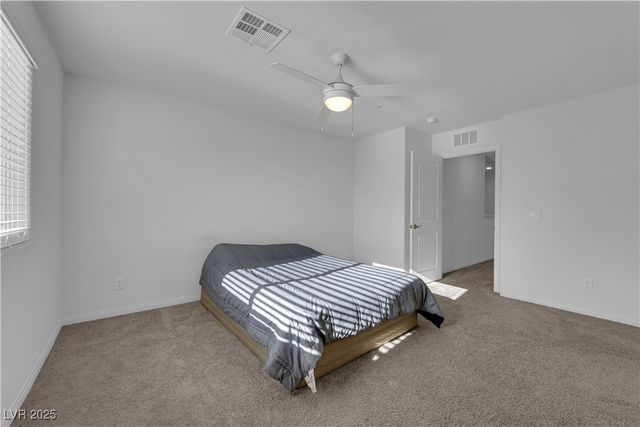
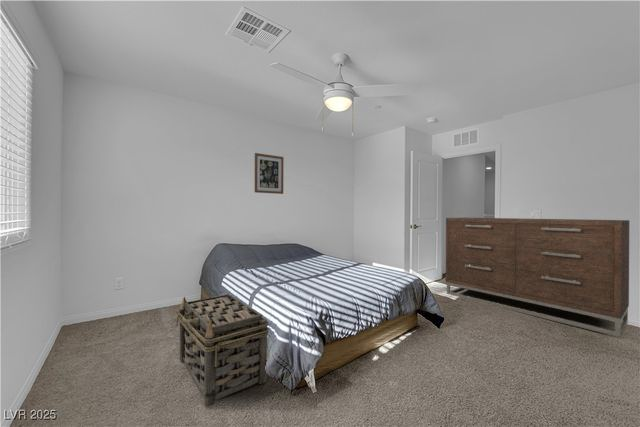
+ basket (218, 337)
+ dresser (523, 262)
+ wall art (269, 174)
